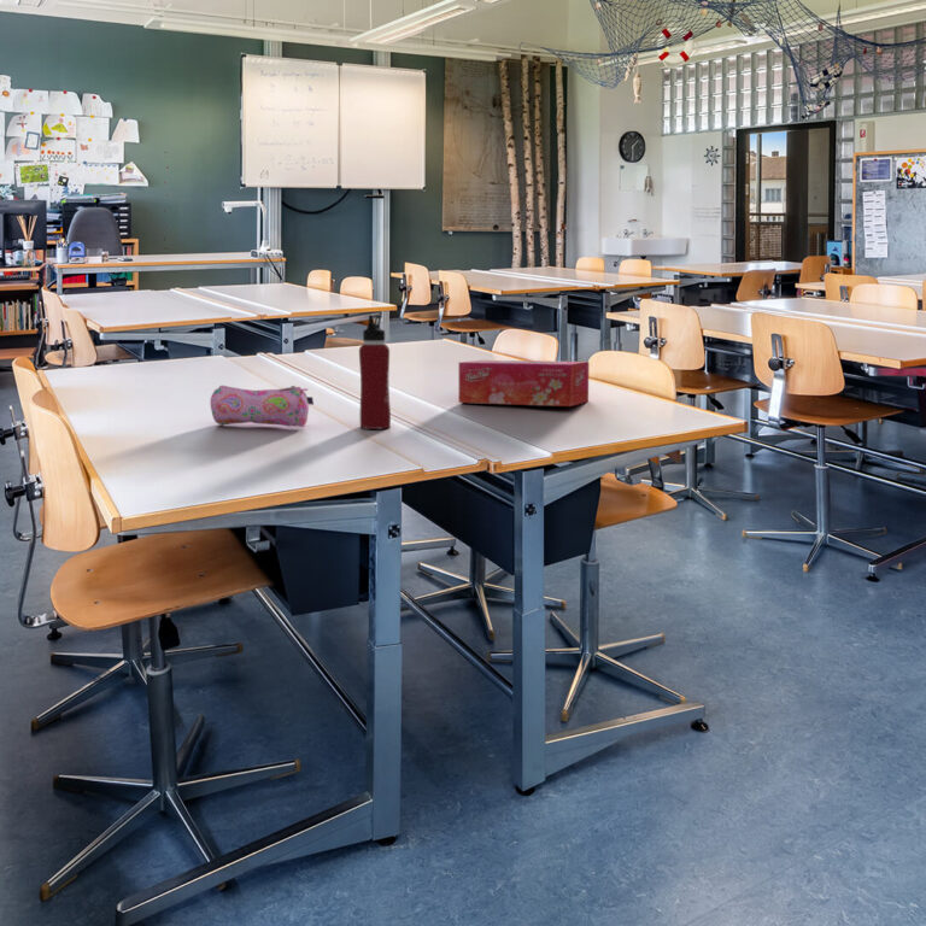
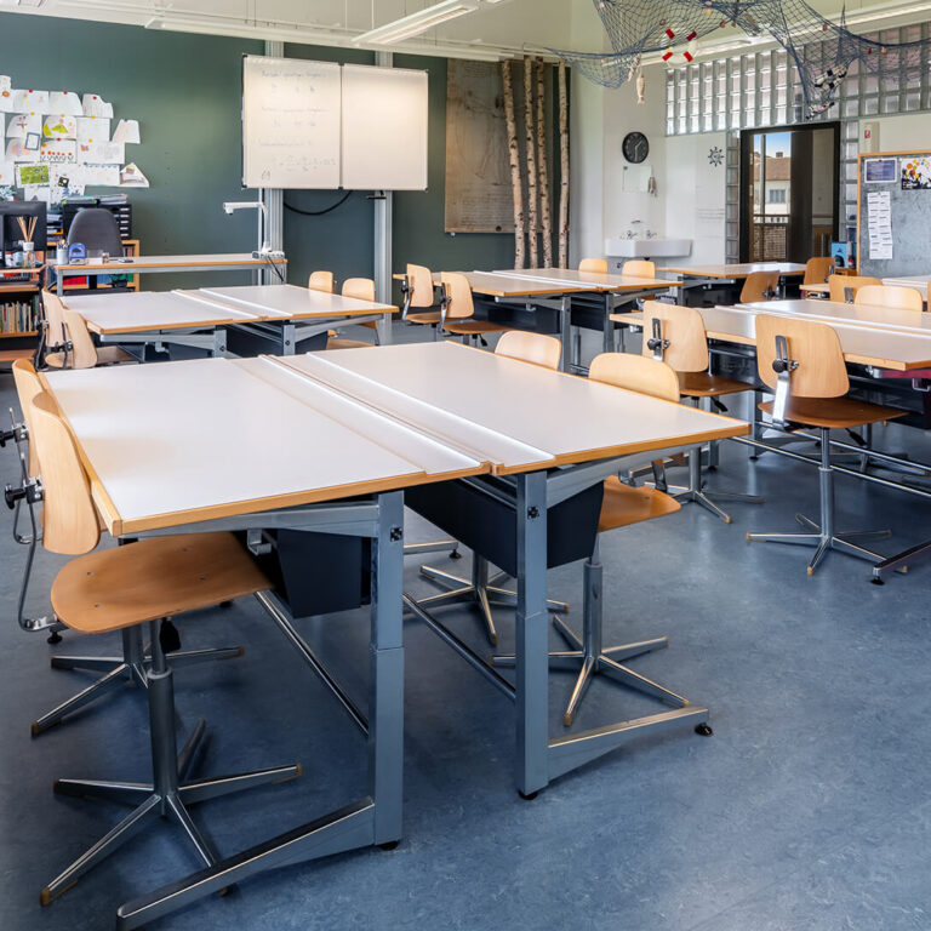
- pencil case (260, 405)
- water bottle (374, 371)
- tissue box (523, 381)
